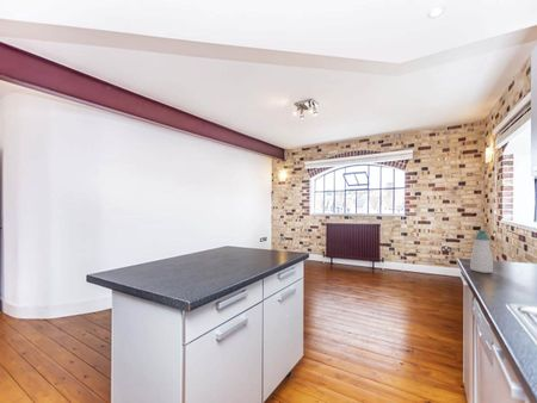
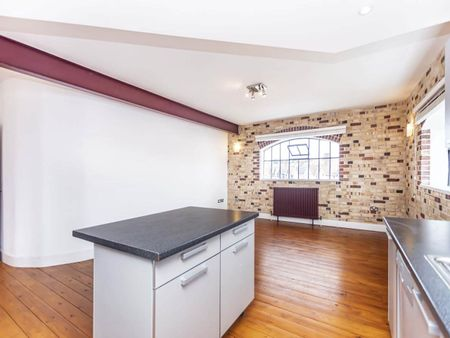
- soap bottle (481, 250)
